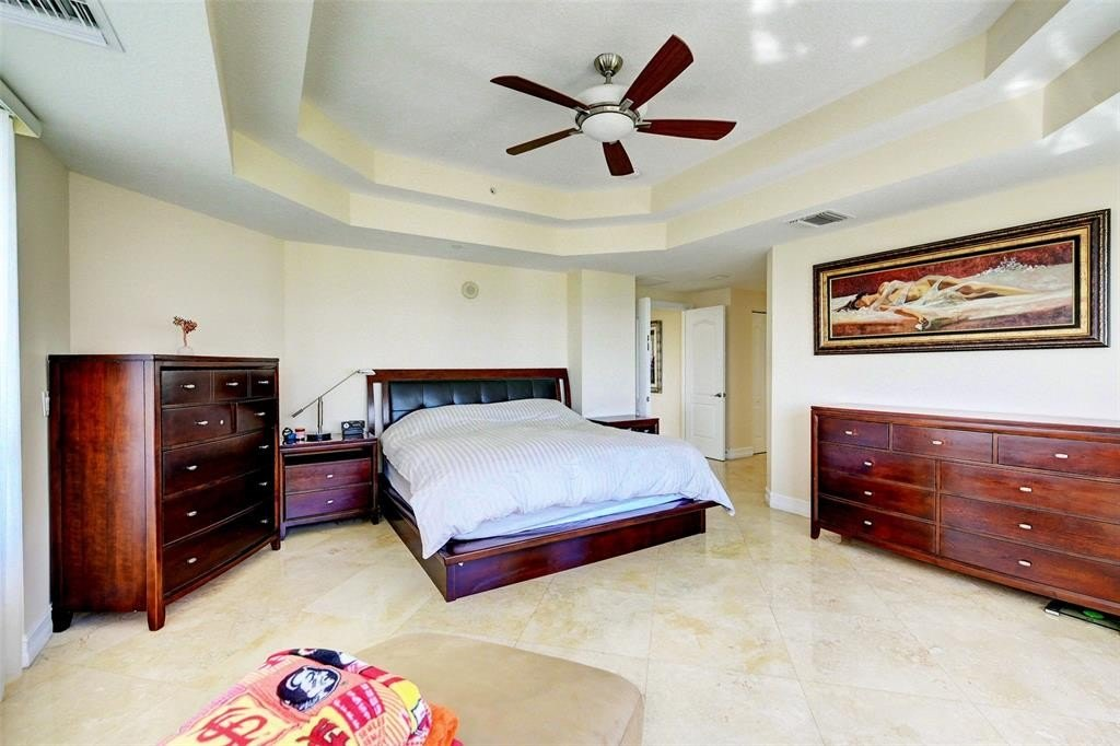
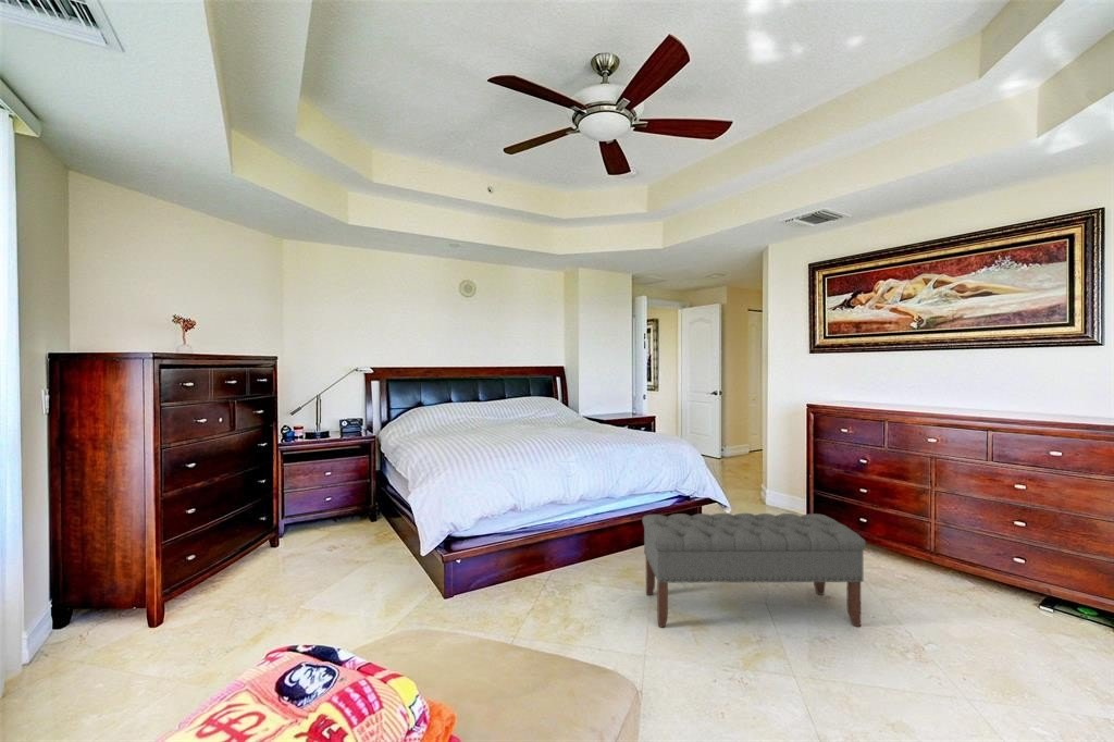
+ bench (745, 565)
